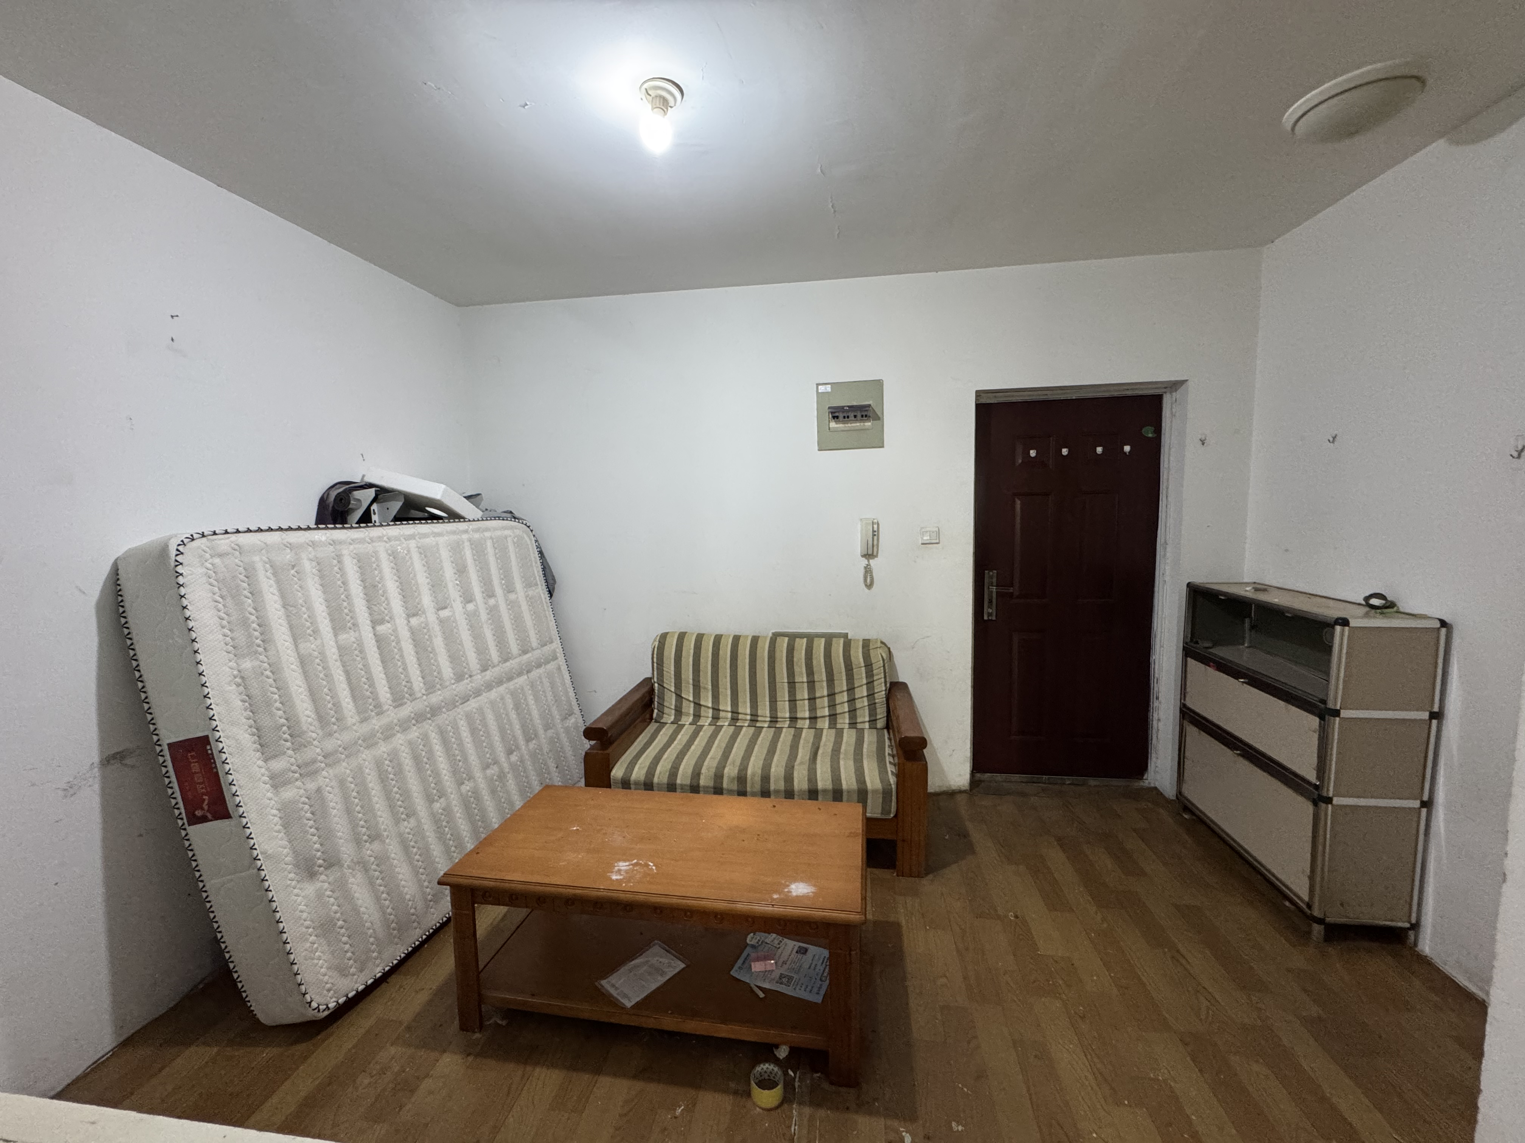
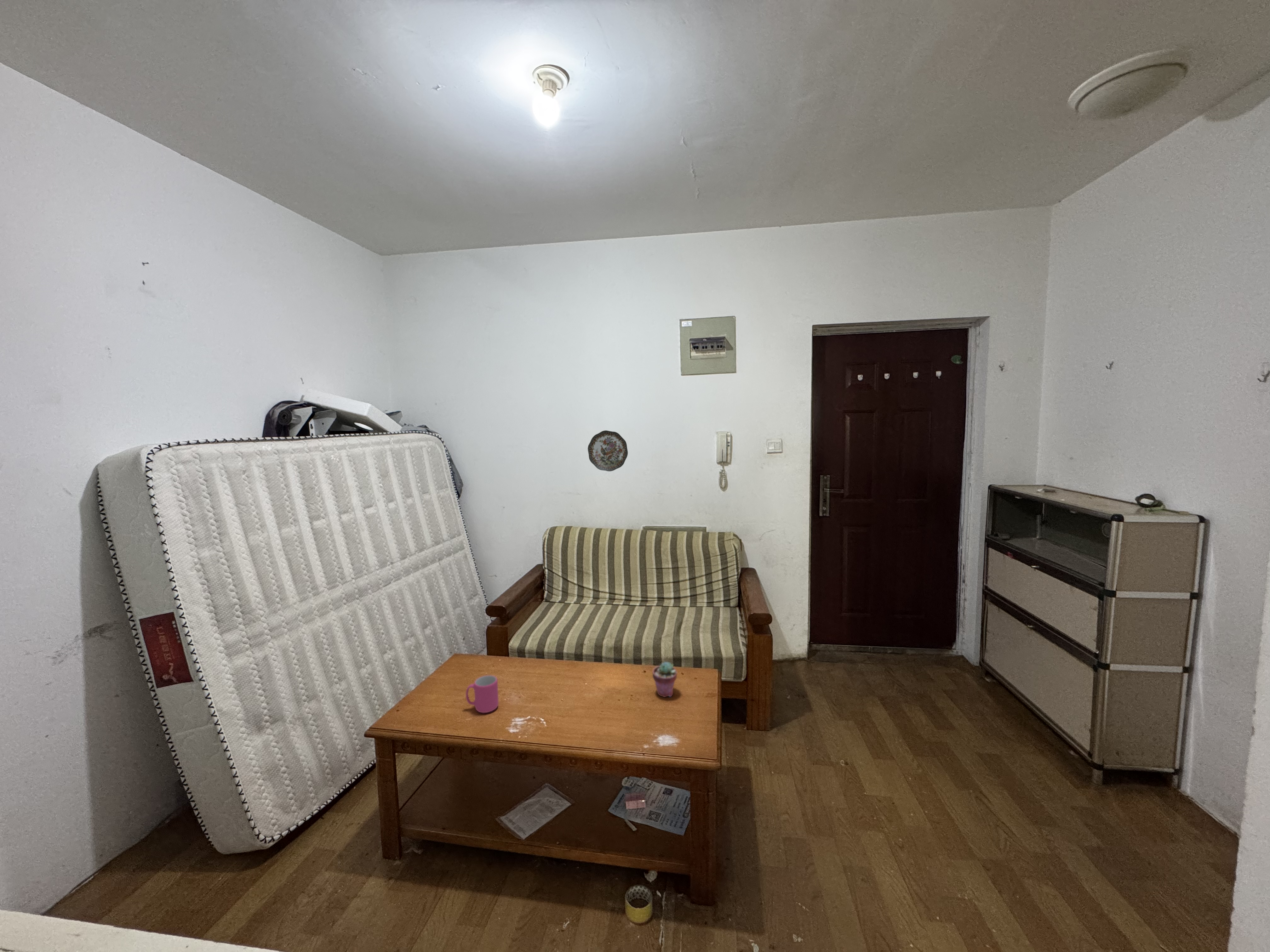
+ decorative plate (608, 451)
+ mug (482, 694)
+ potted succulent (665, 677)
